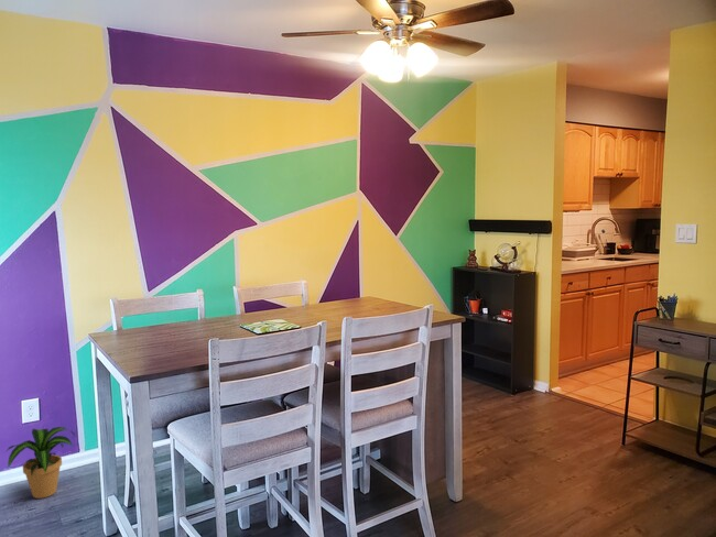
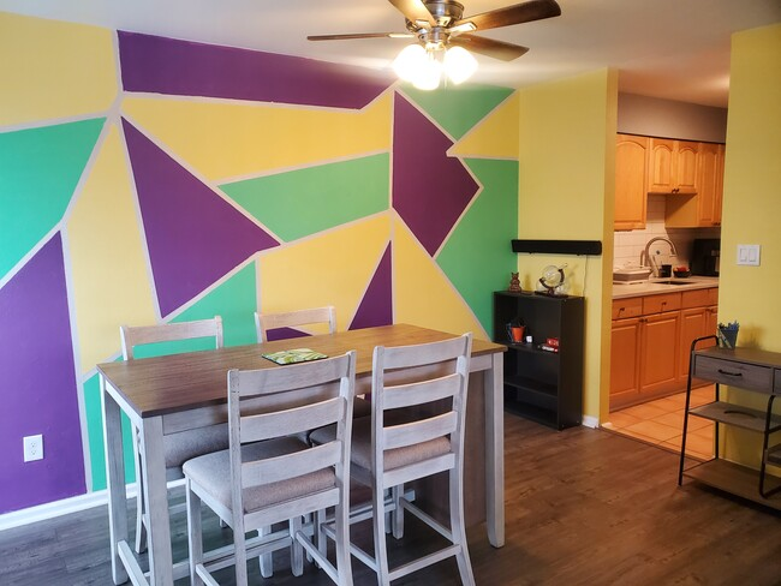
- potted plant (43, 463)
